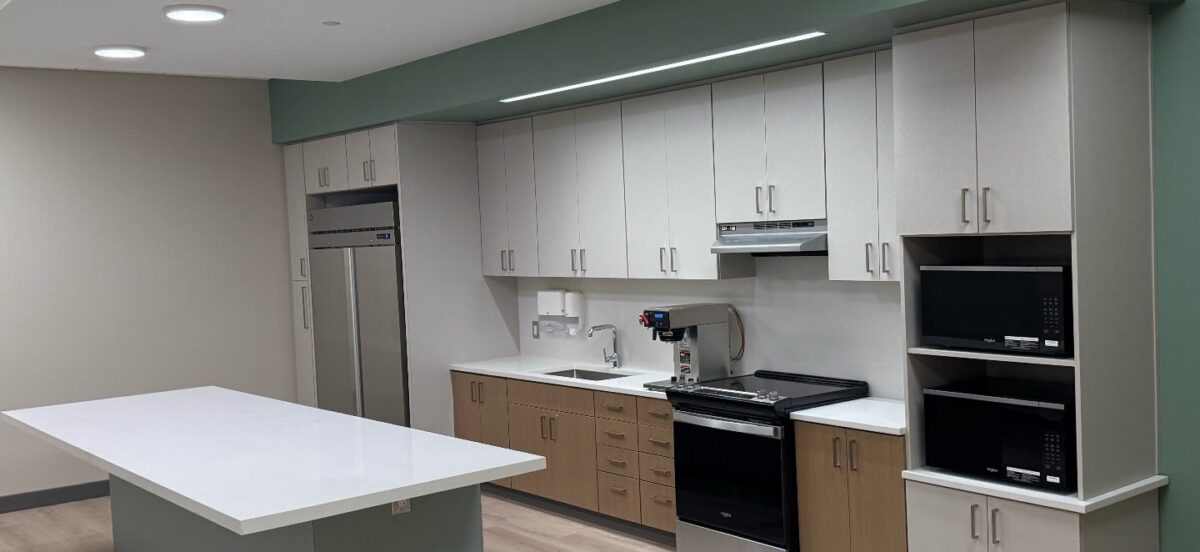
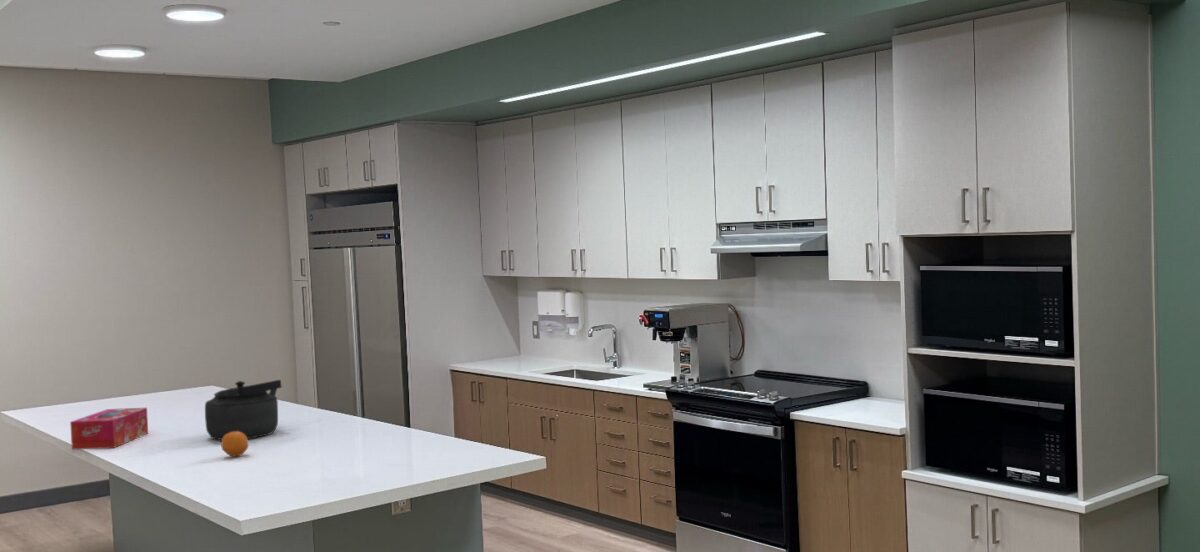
+ tissue box (110, 427)
+ fruit (234, 444)
+ kettle (244, 407)
